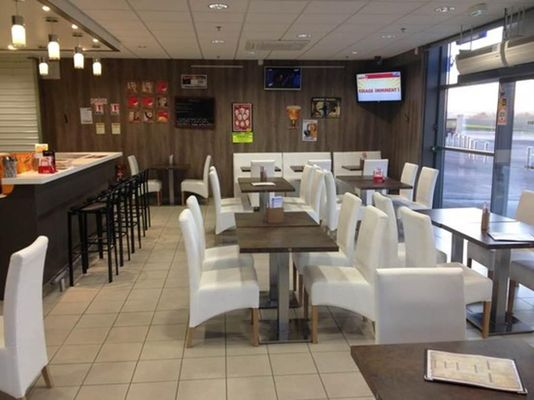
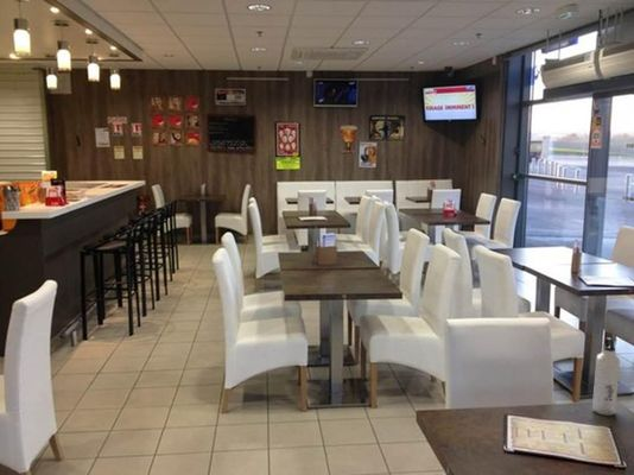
+ water bottle (607, 375)
